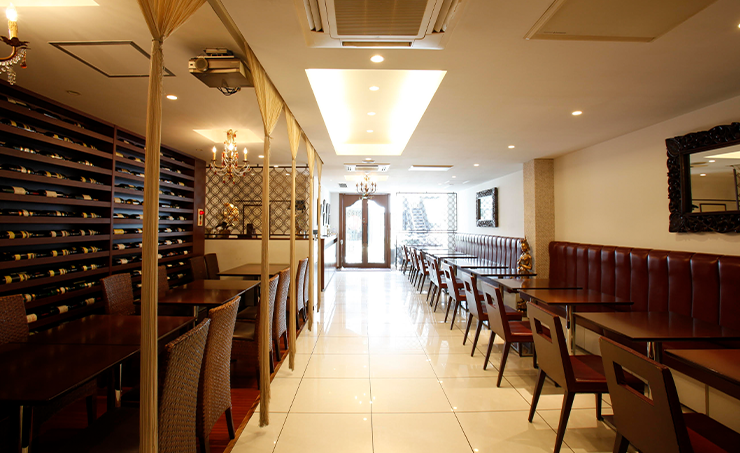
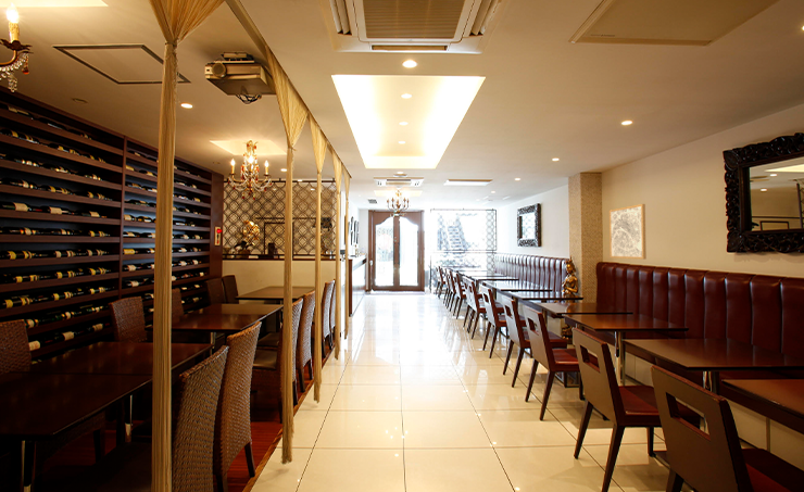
+ wall art (626, 232)
